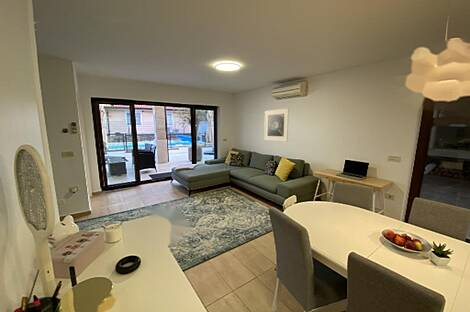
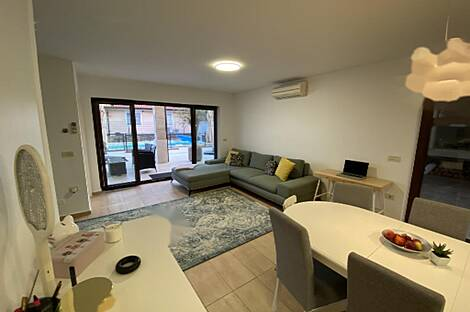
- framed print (275, 125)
